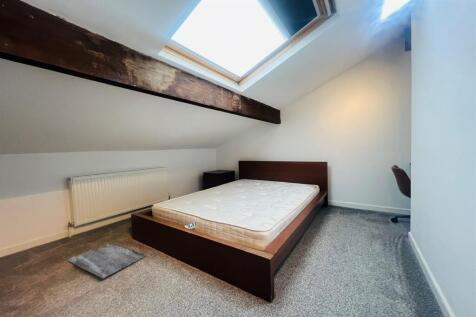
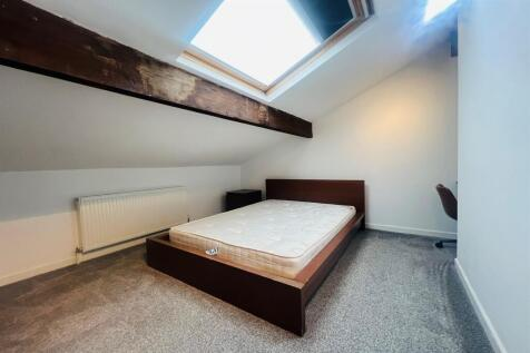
- rug (107, 255)
